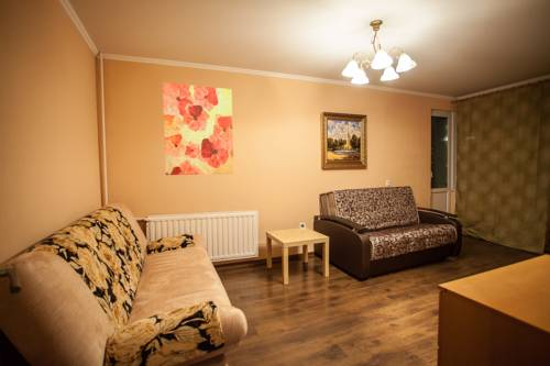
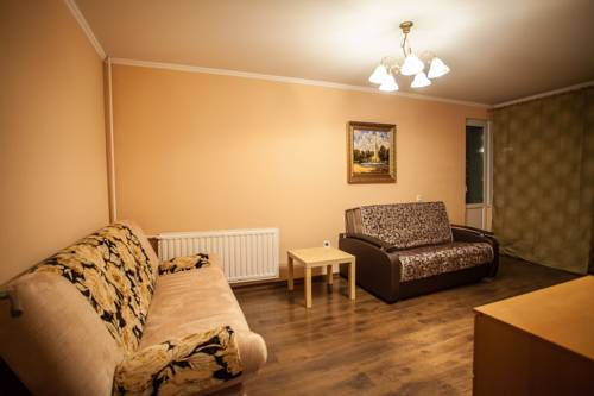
- wall art (199, 130)
